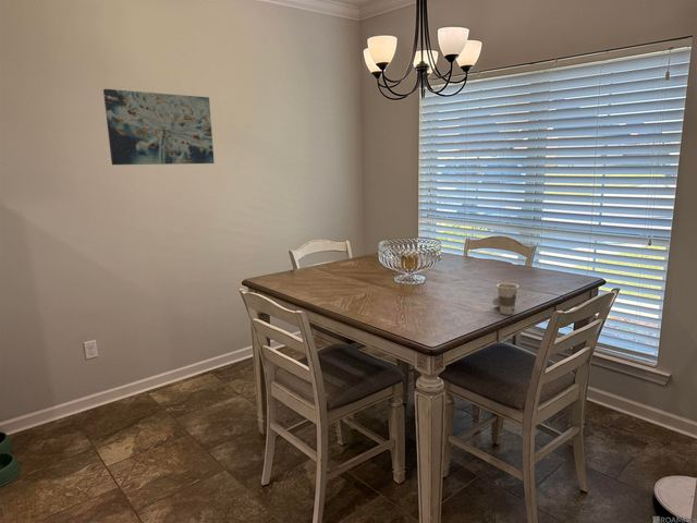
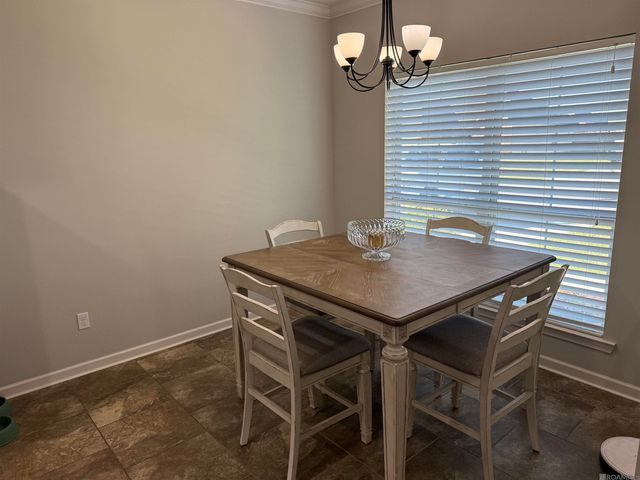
- wall art (162, 129)
- cup (504, 297)
